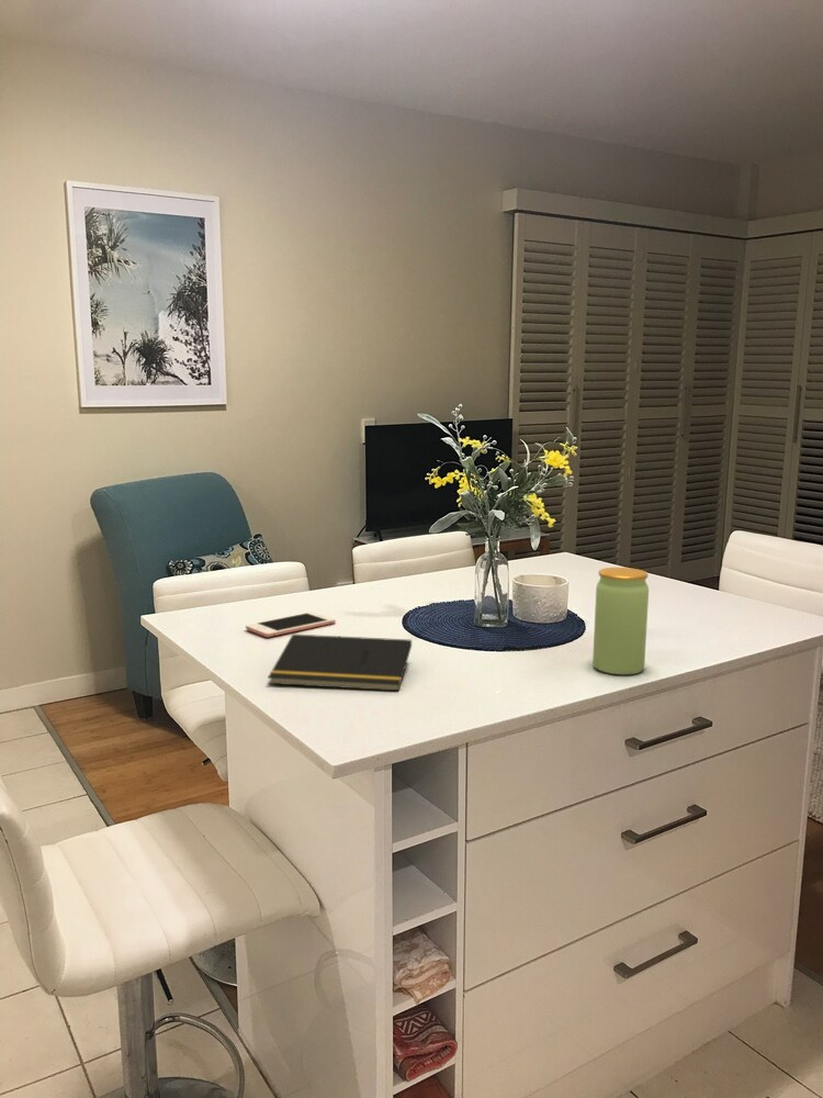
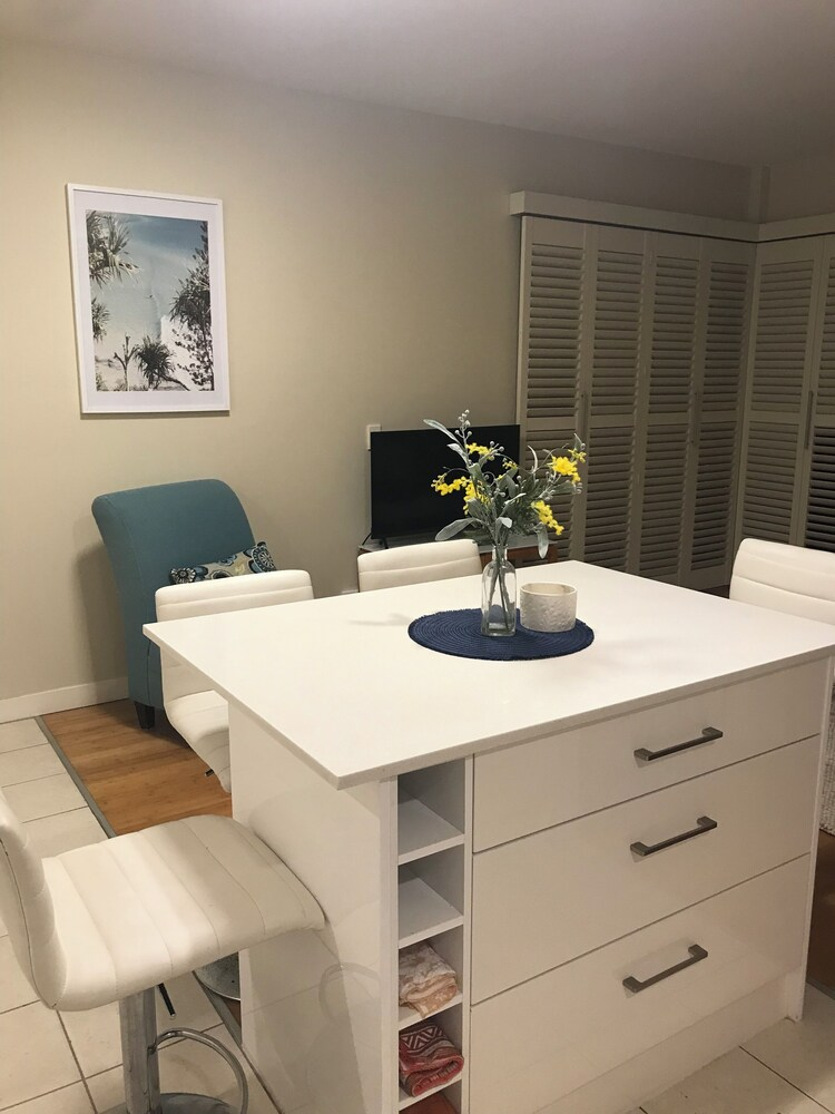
- notepad (342, 660)
- jar (620, 619)
- cell phone (291, 624)
